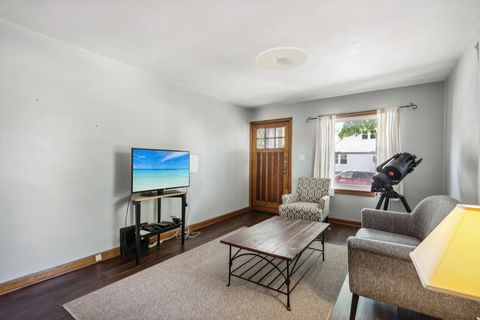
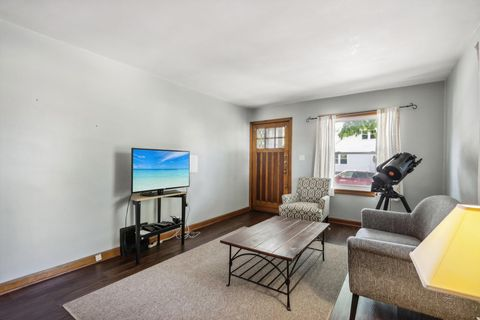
- ceiling light (281, 57)
